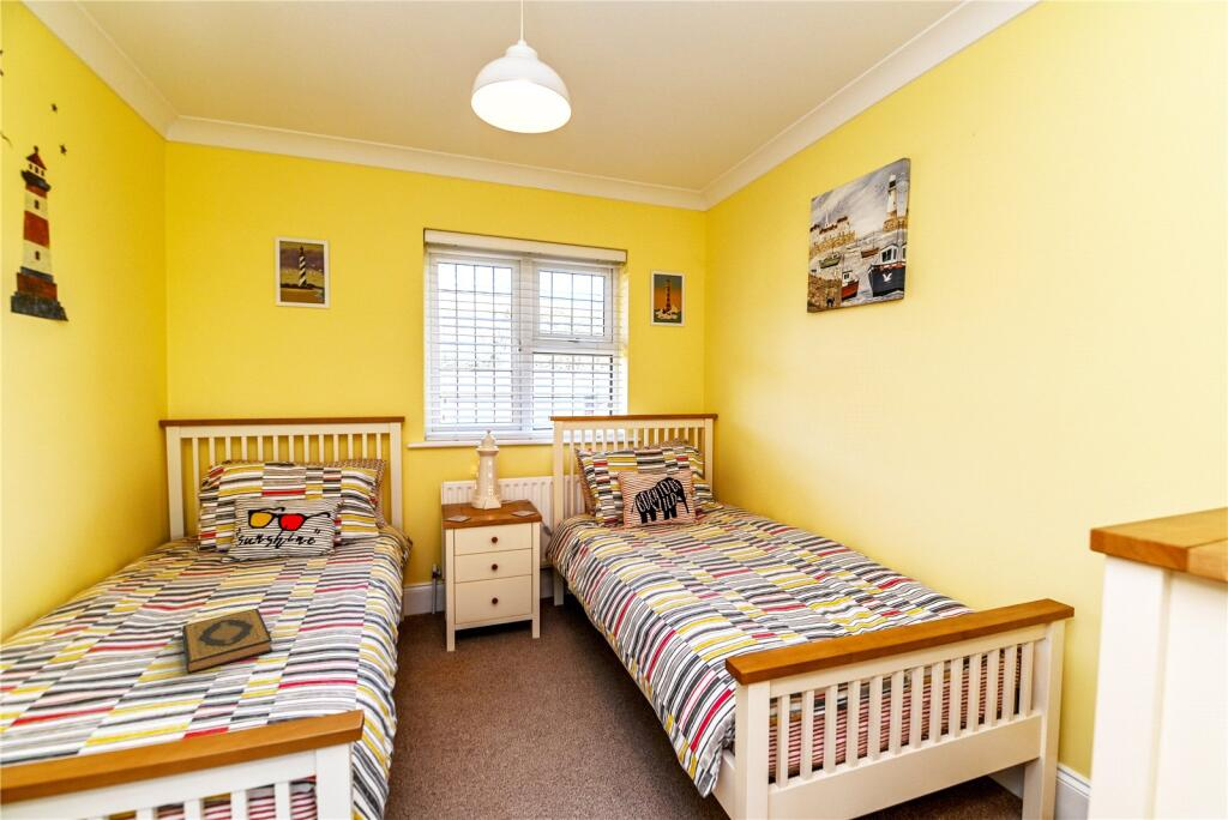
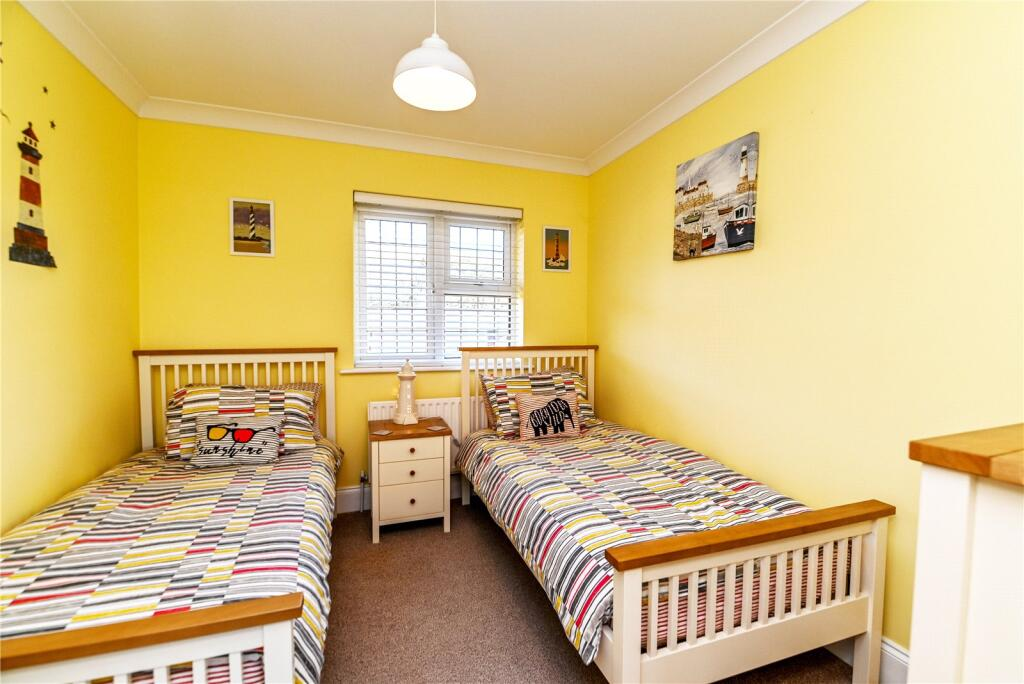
- hardback book (225, 637)
